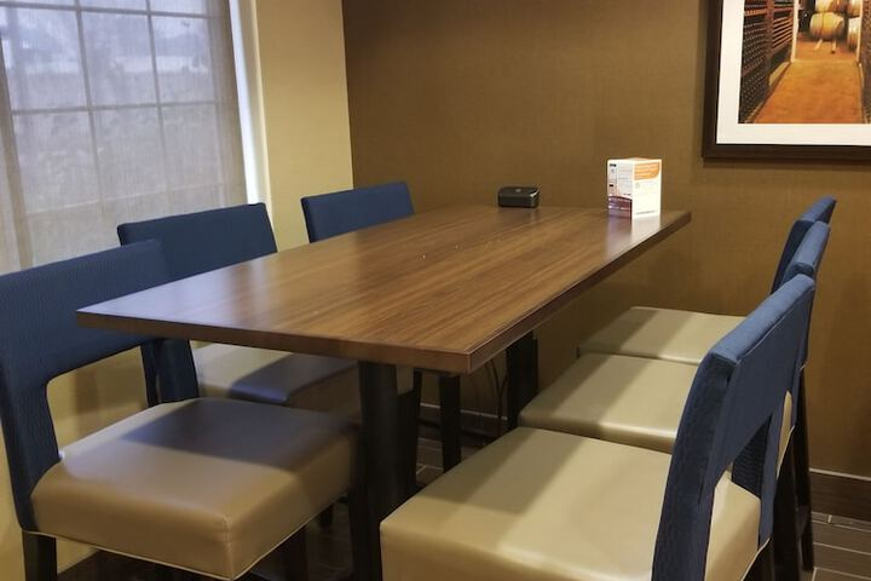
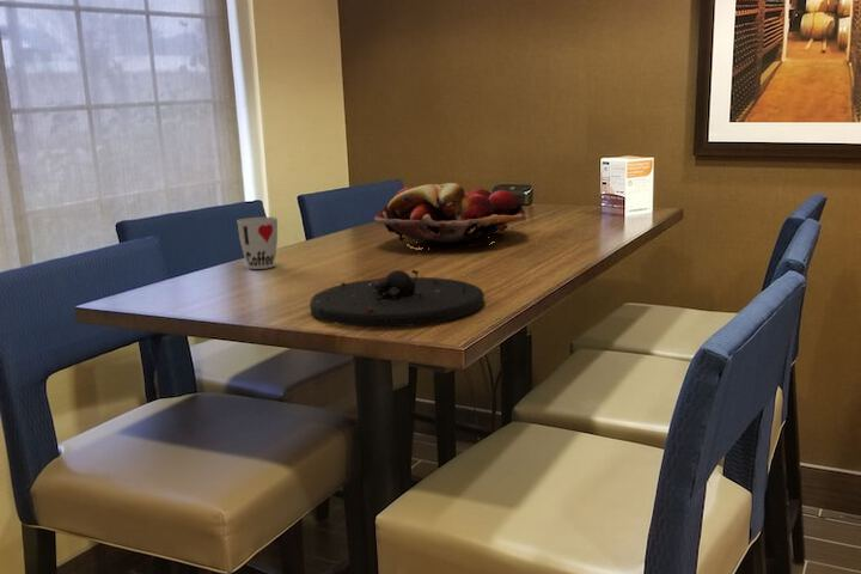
+ plate (396, 287)
+ cup (258, 243)
+ fruit basket (450, 212)
